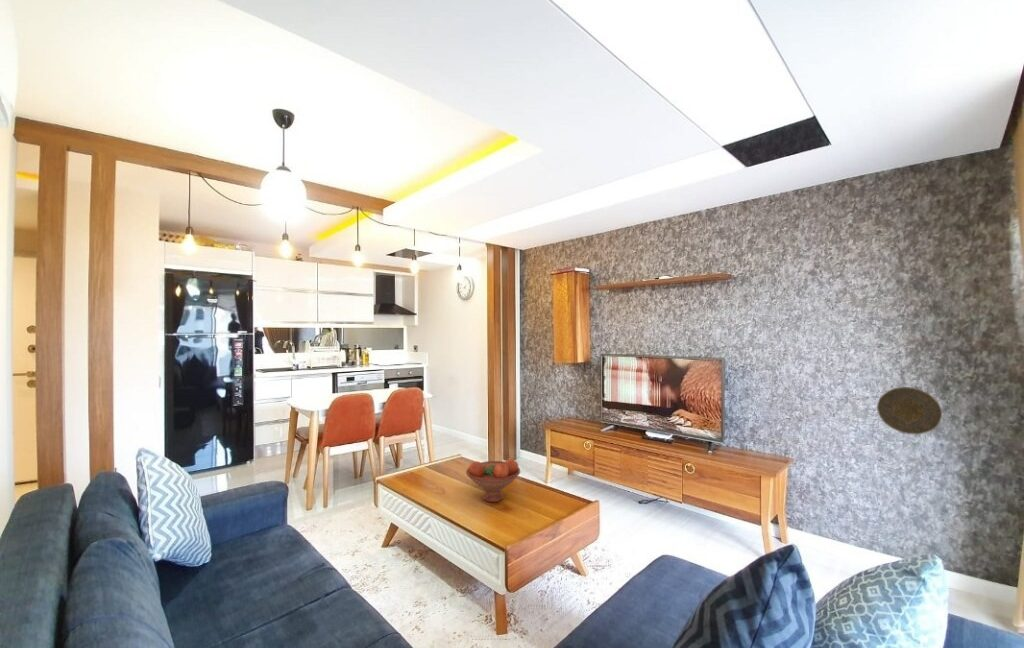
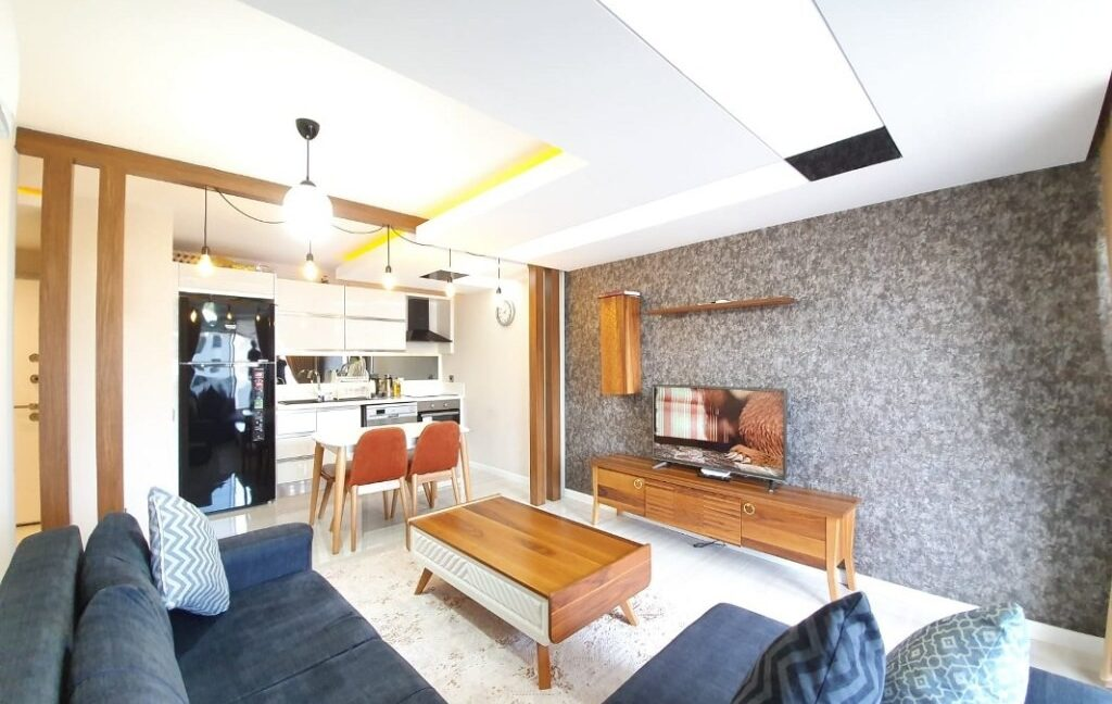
- decorative plate (908, 410)
- fruit bowl (493, 478)
